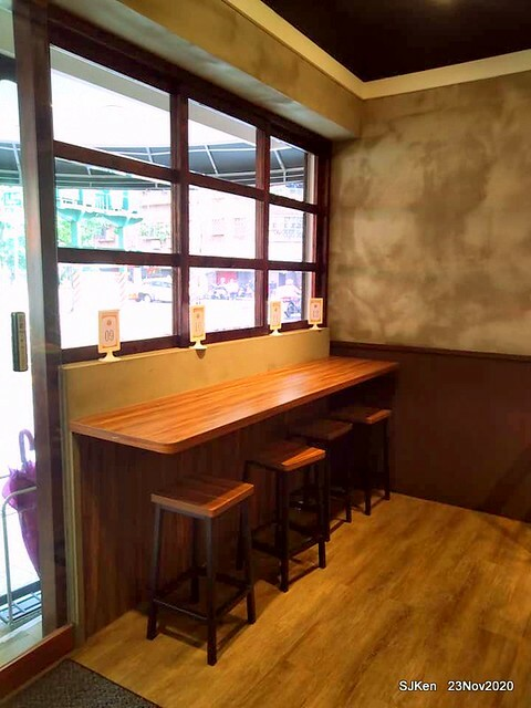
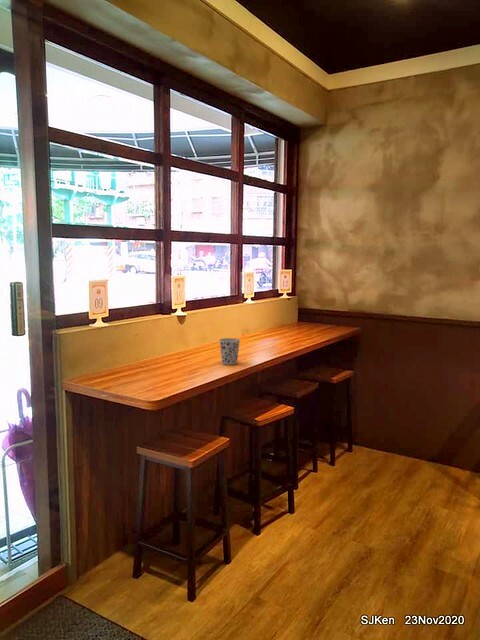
+ cup (229, 351)
